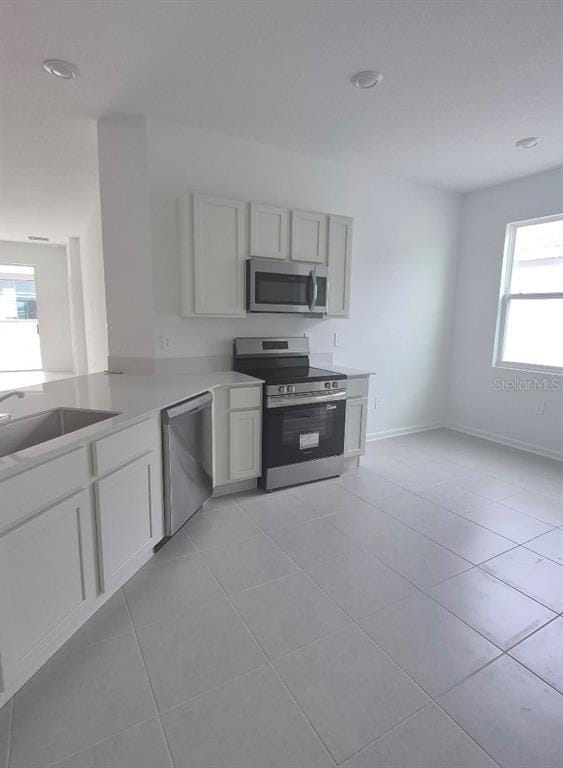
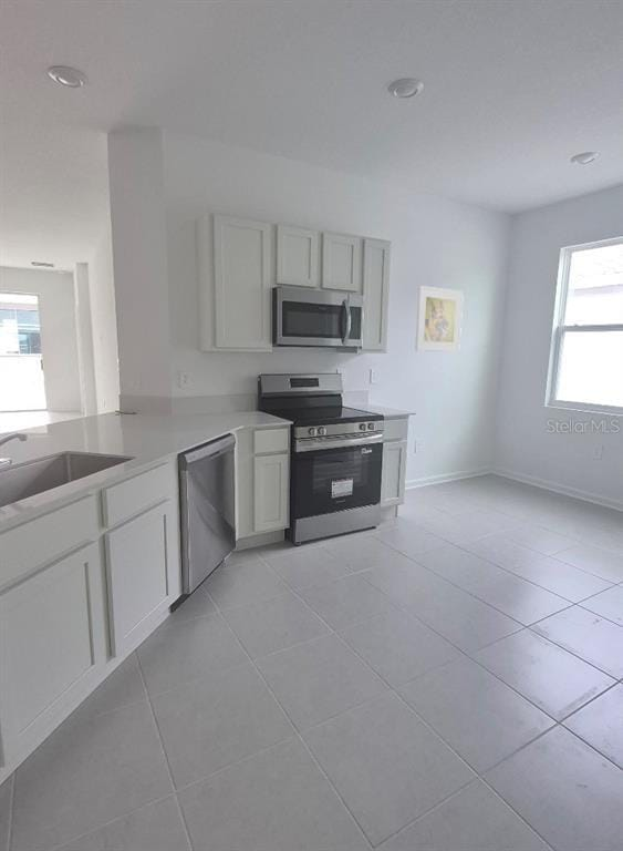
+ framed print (439, 320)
